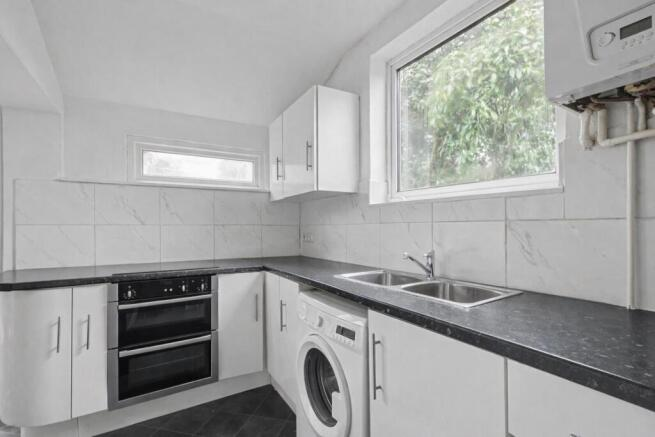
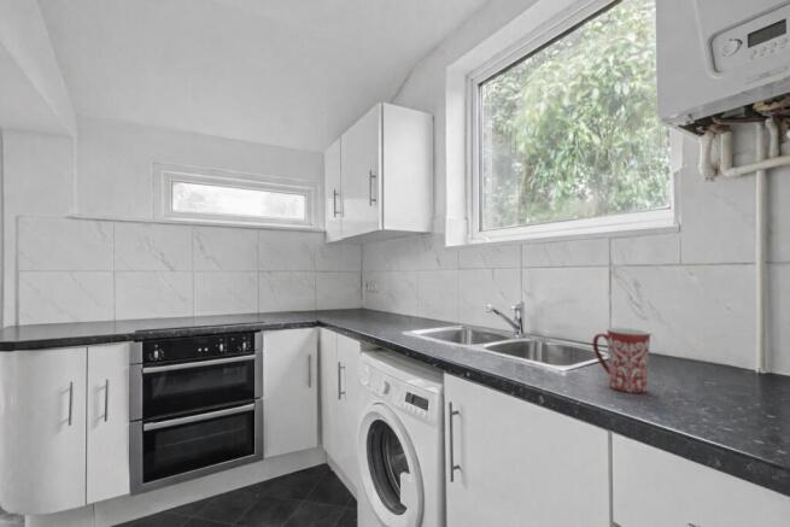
+ mug (620, 357)
